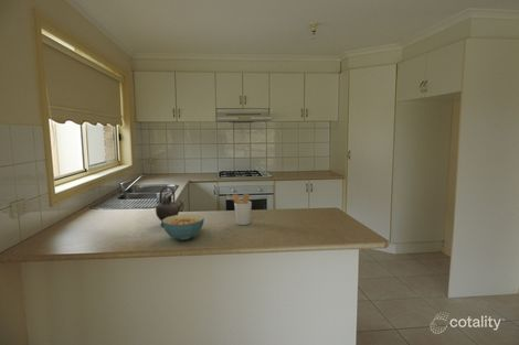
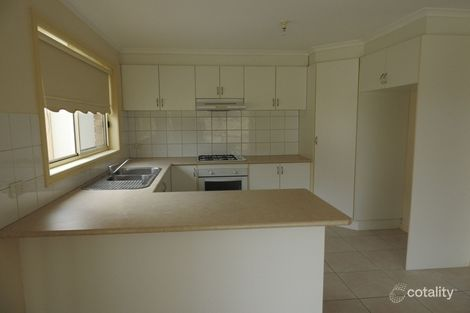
- teapot (169, 205)
- cereal bowl (183, 228)
- utensil holder (239, 207)
